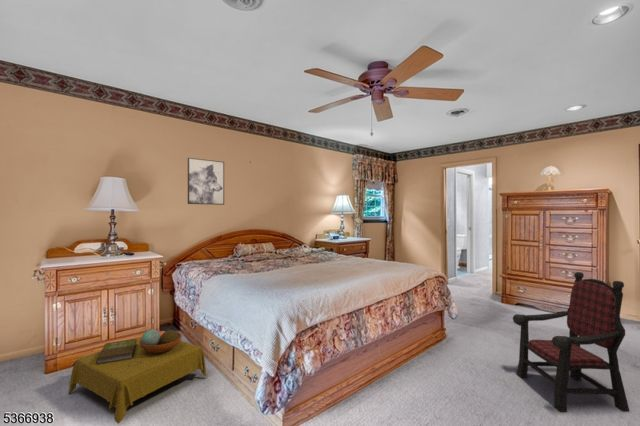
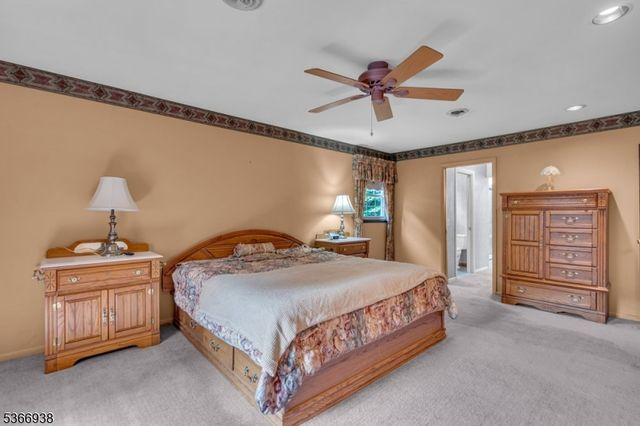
- armchair (569, 334)
- side table (141, 356)
- wall art (206, 182)
